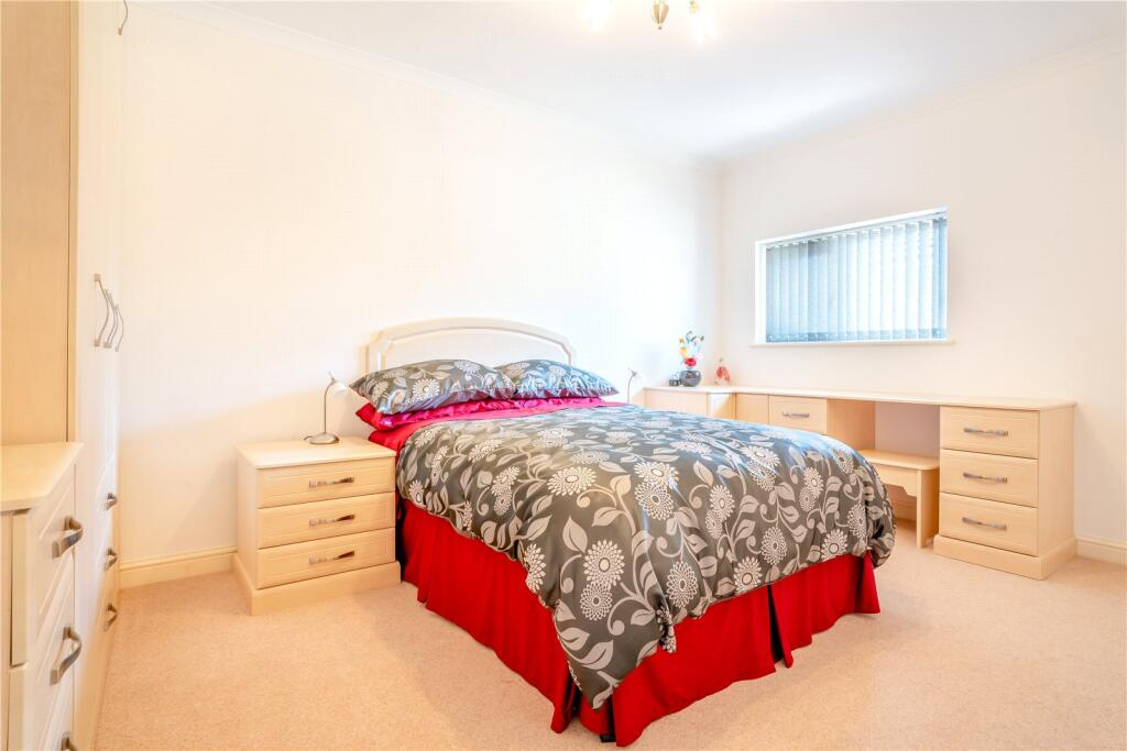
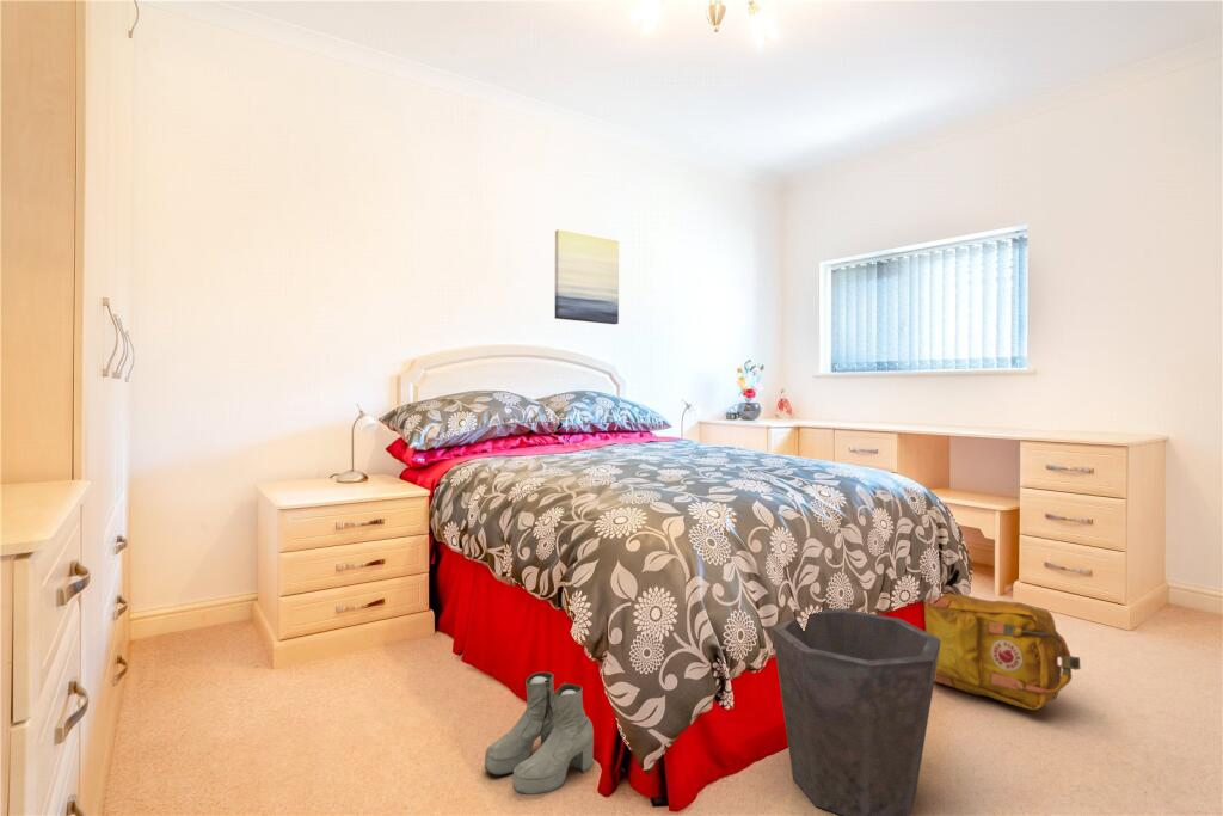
+ waste bin (854, 708)
+ backpack (997, 646)
+ boots (540, 728)
+ wall art (588, 278)
